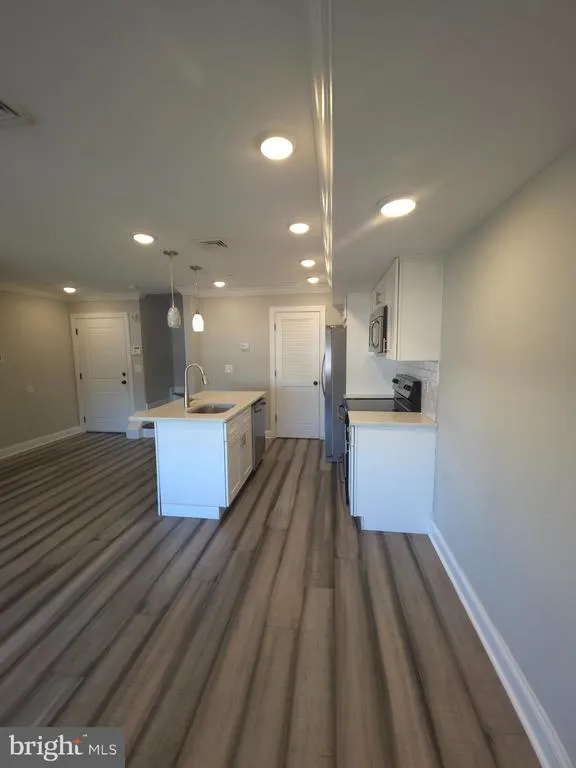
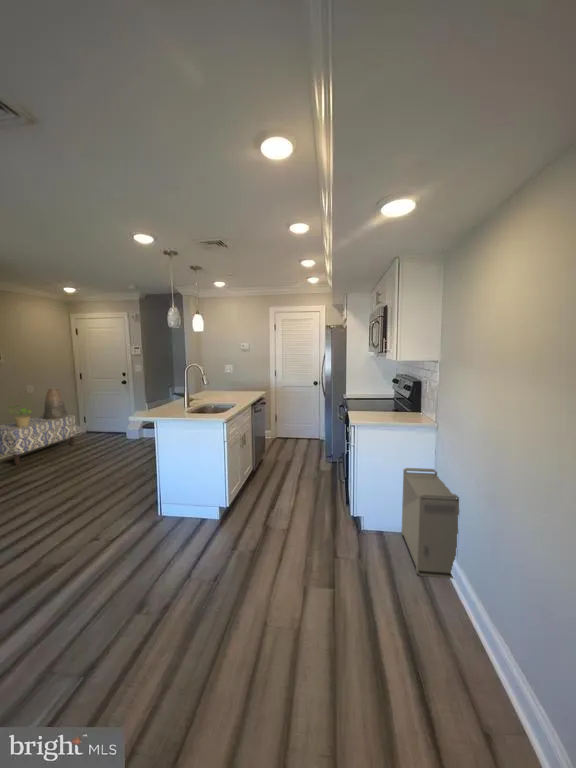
+ decorative urn (54, 402)
+ potted plant (21, 415)
+ bench (34, 437)
+ storage bin (427, 518)
